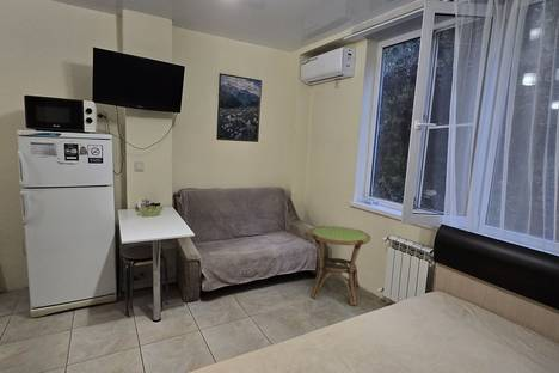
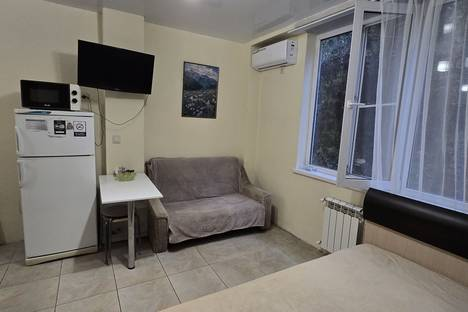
- side table (337, 262)
